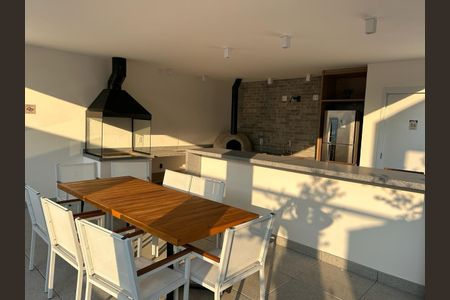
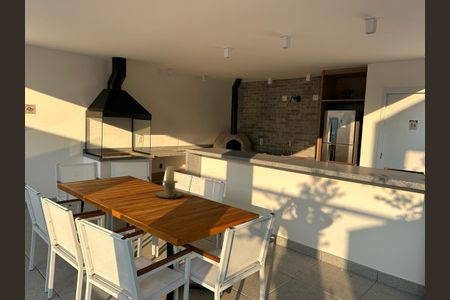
+ candle holder (169, 181)
